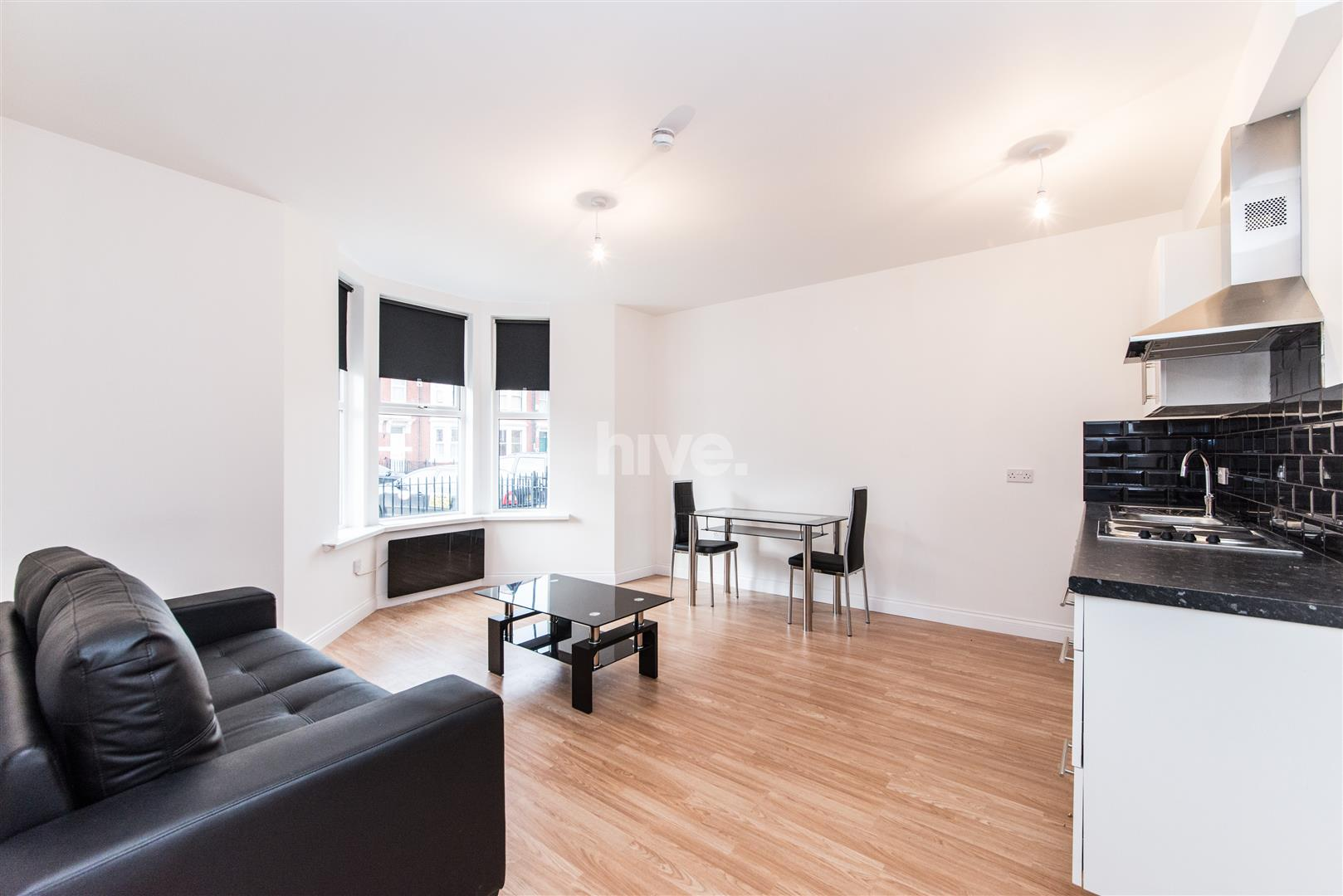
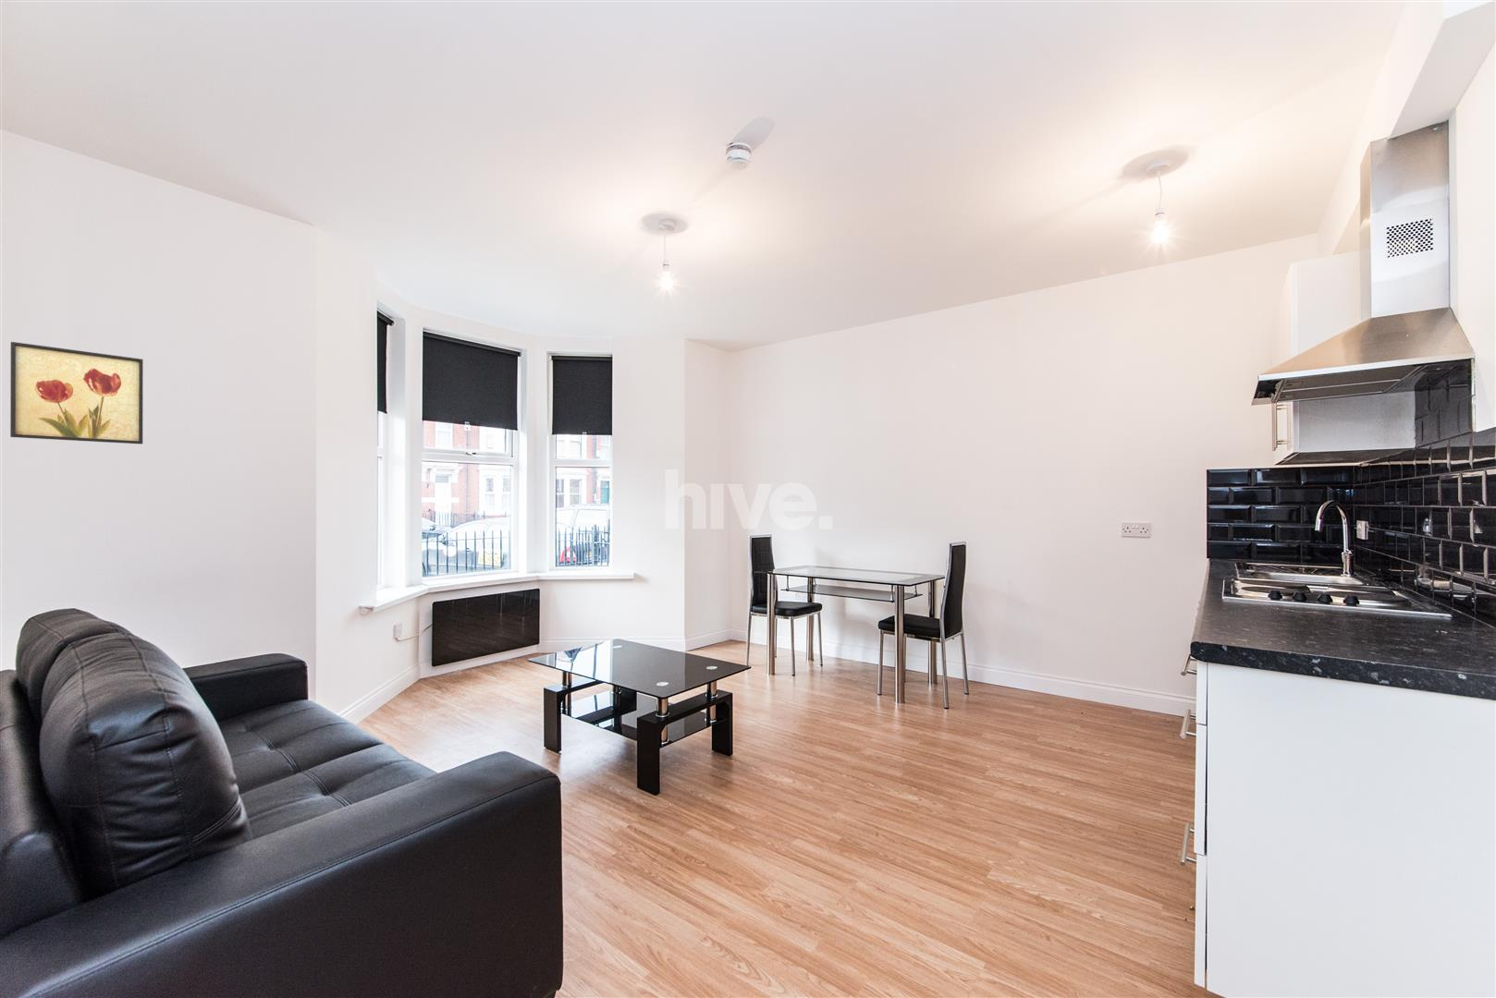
+ wall art (79, 395)
